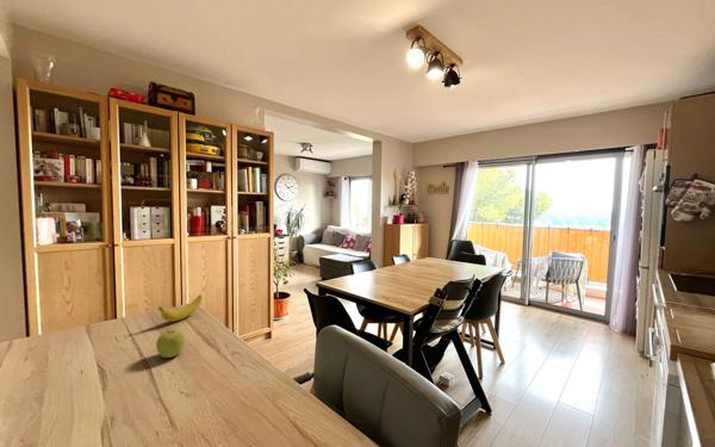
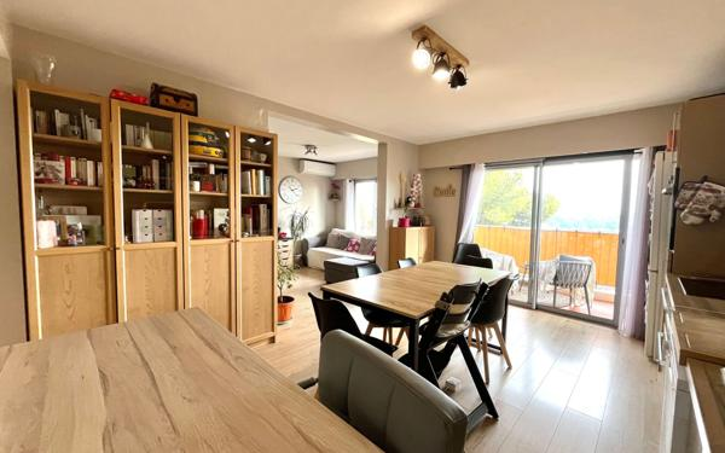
- banana (181, 309)
- fruit (170, 342)
